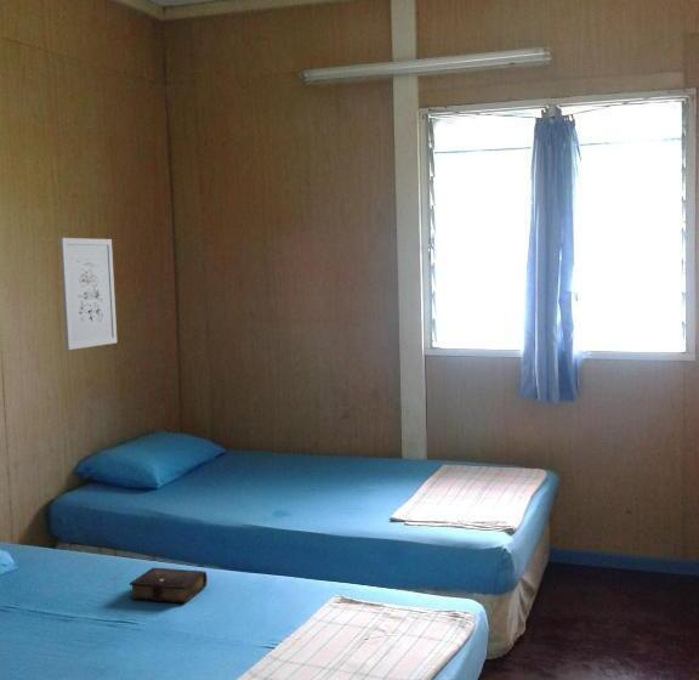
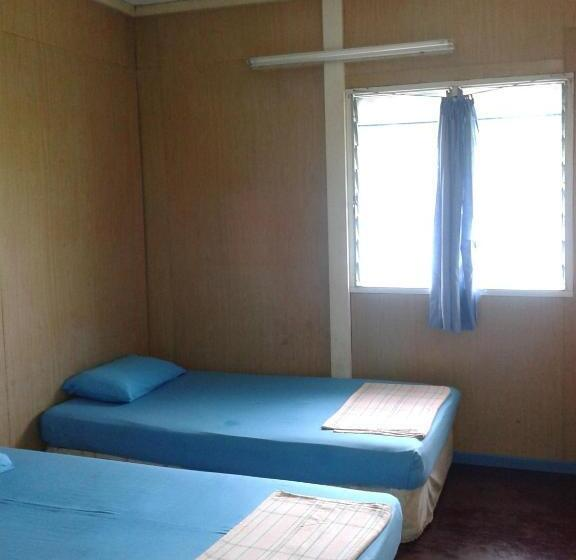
- wall art (89, 293)
- book (159, 583)
